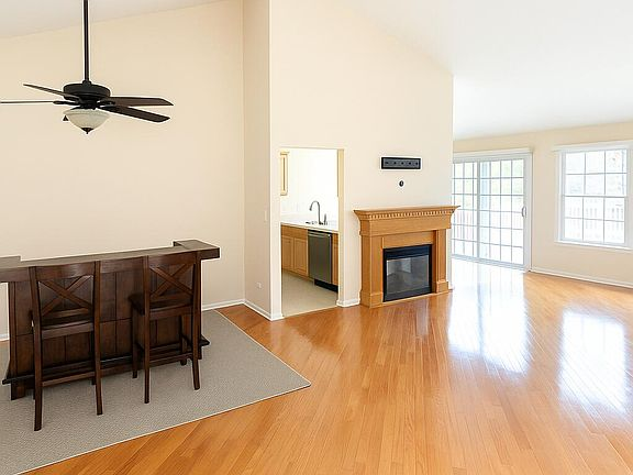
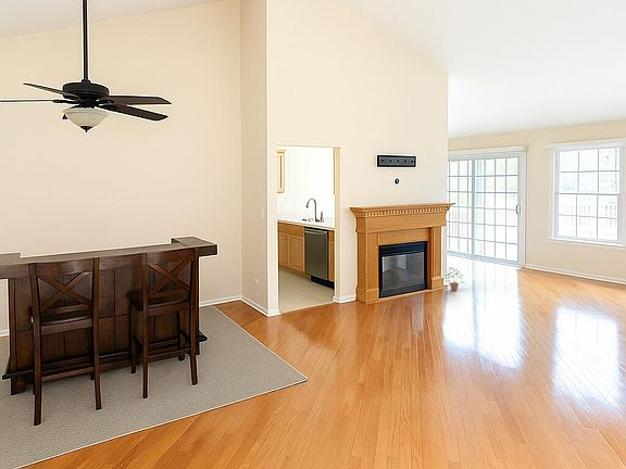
+ potted plant (454, 278)
